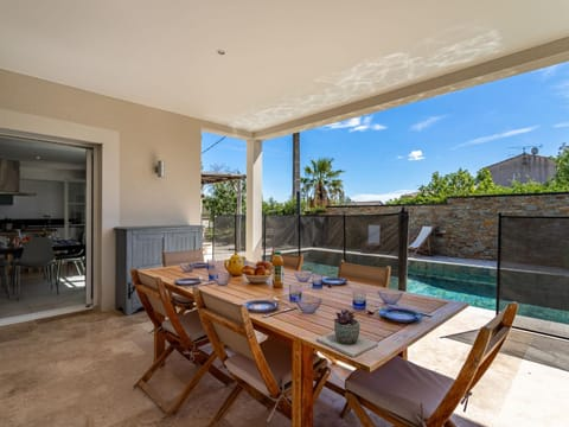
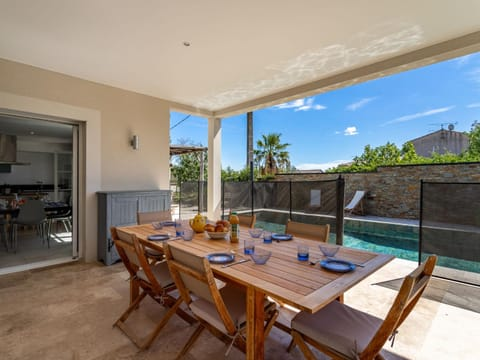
- succulent plant (346, 326)
